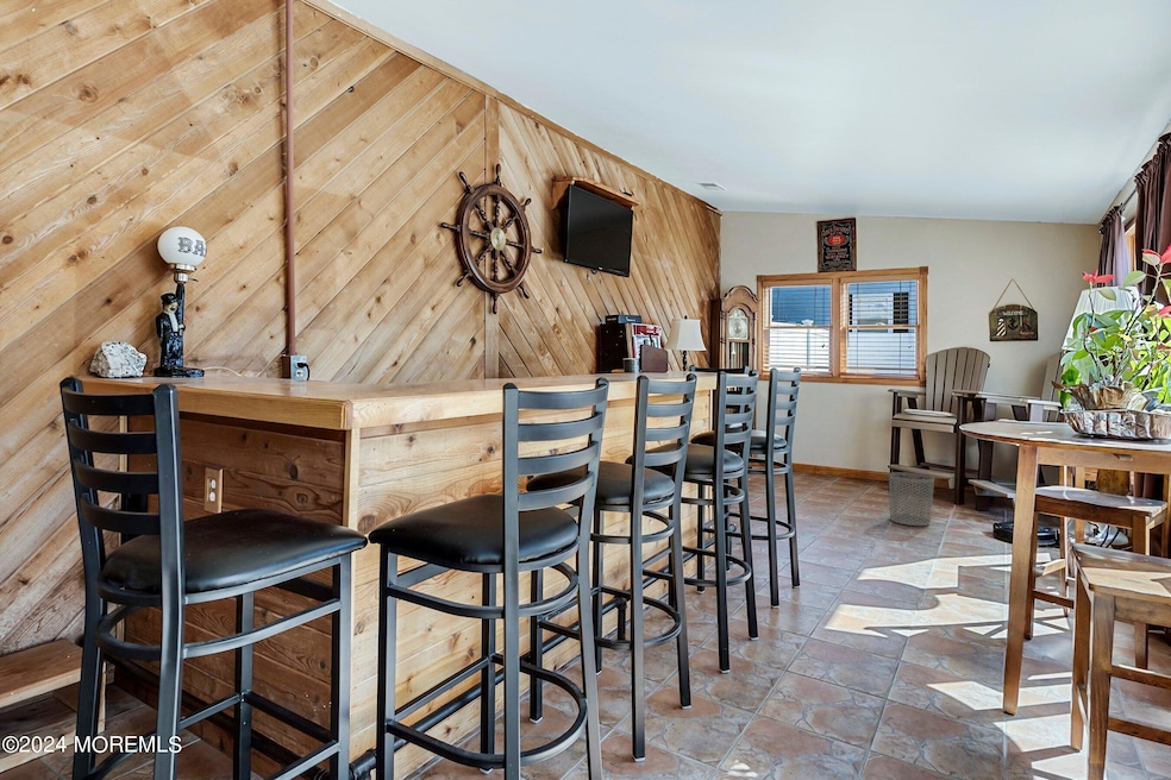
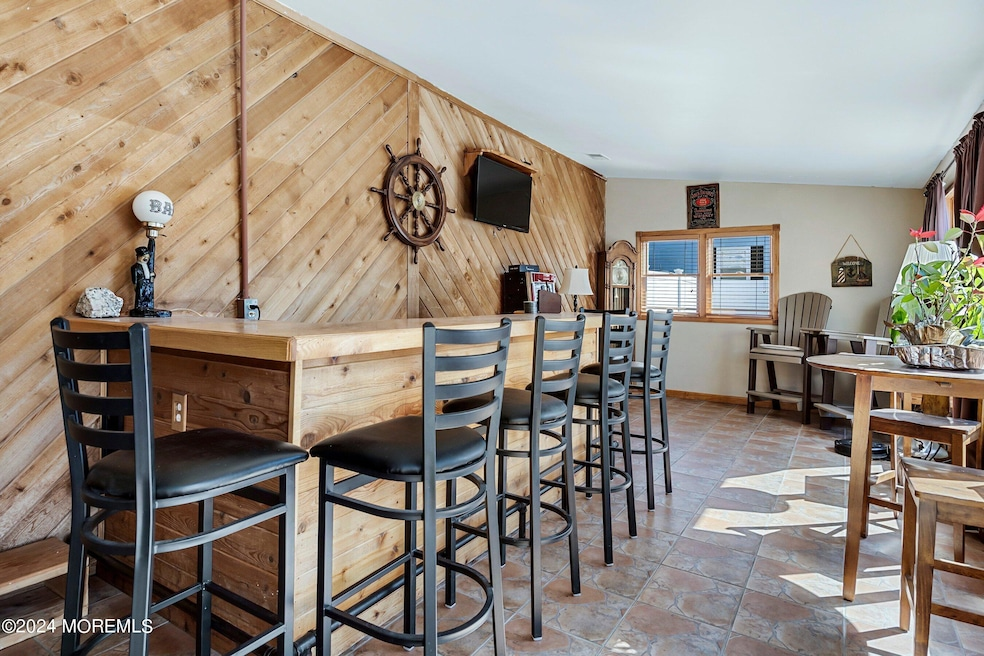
- waste bin (910, 498)
